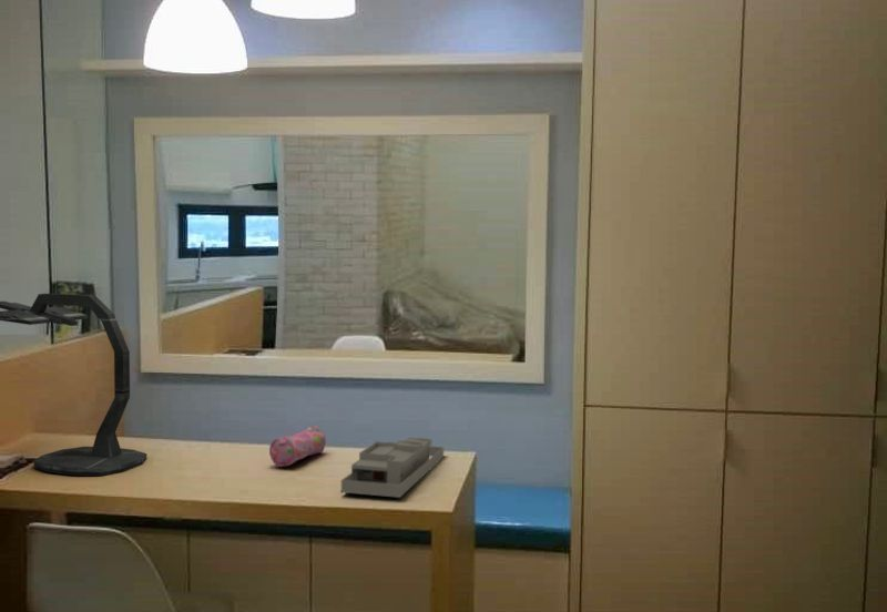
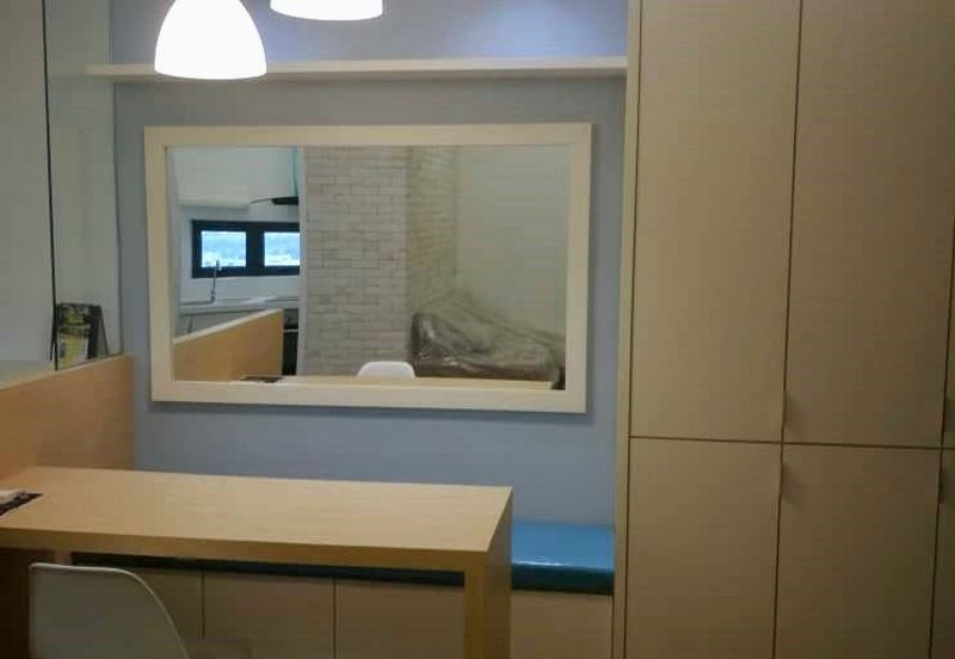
- desk organizer (396, 459)
- pencil case (298, 445)
- desk lamp (114, 377)
